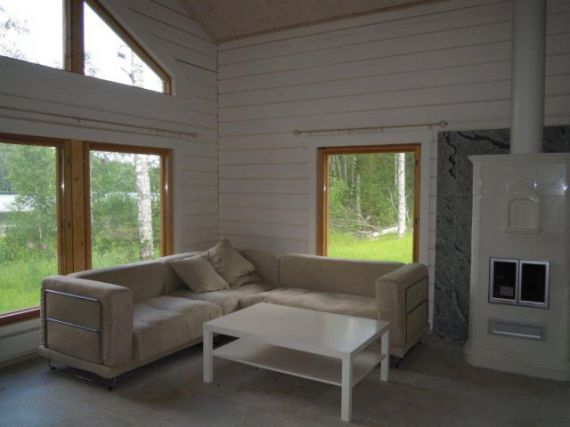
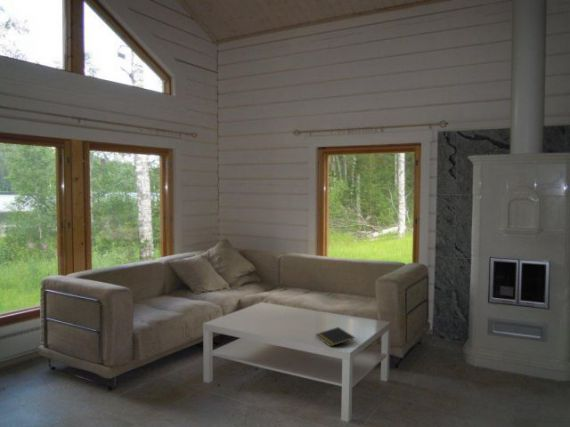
+ notepad (334, 336)
